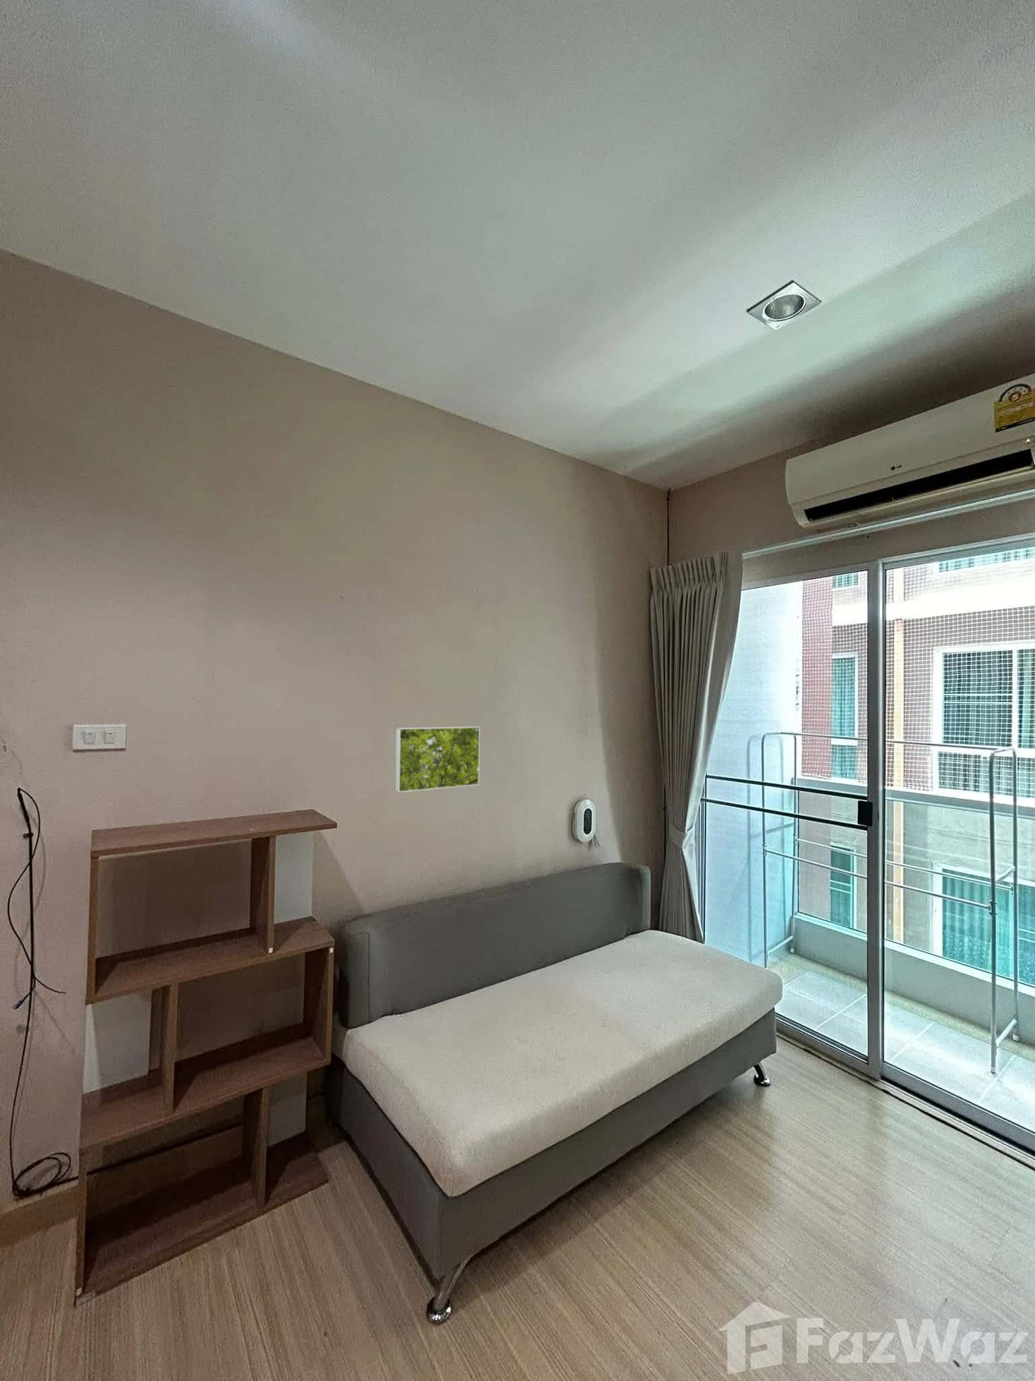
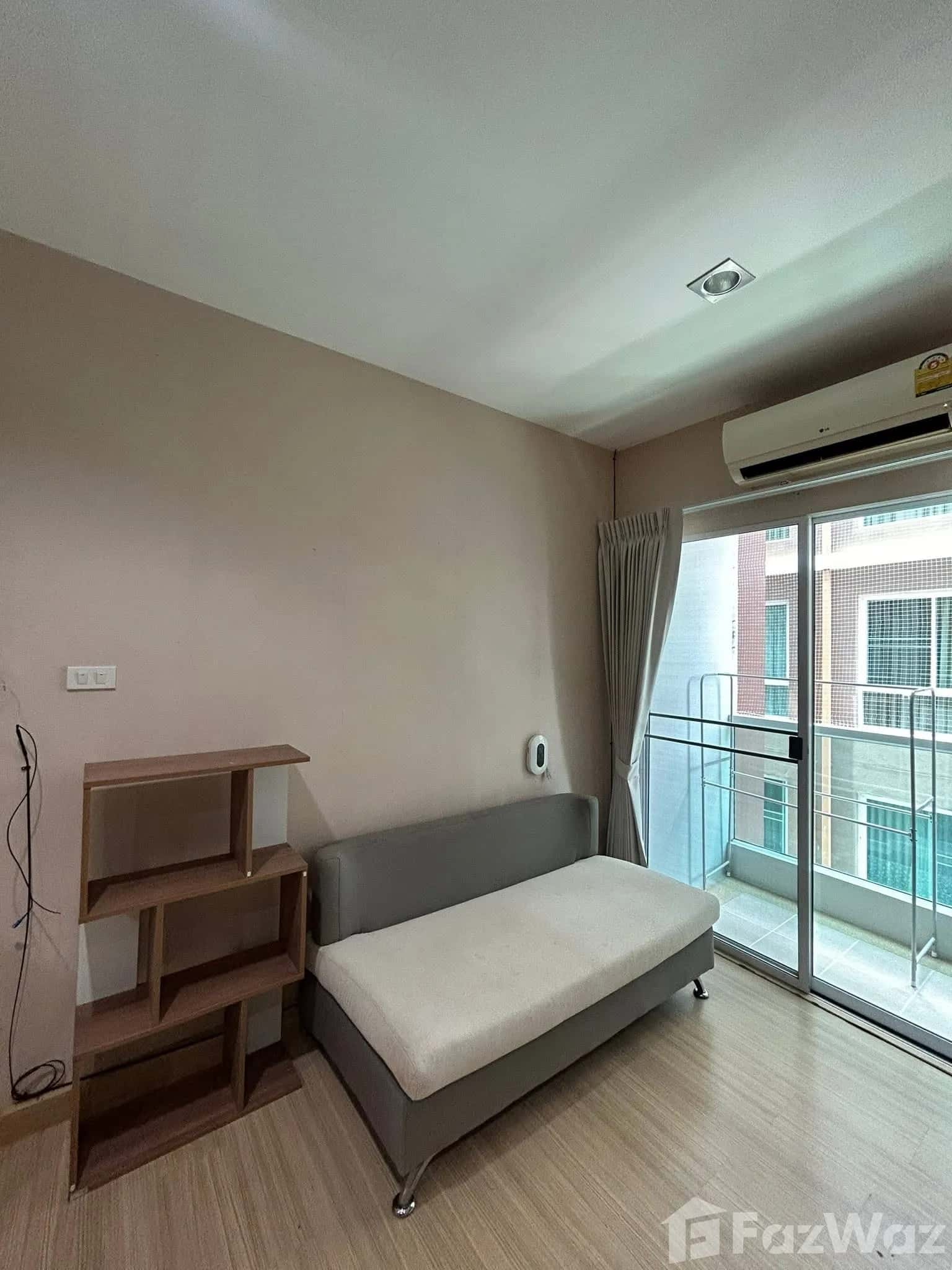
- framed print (439, 757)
